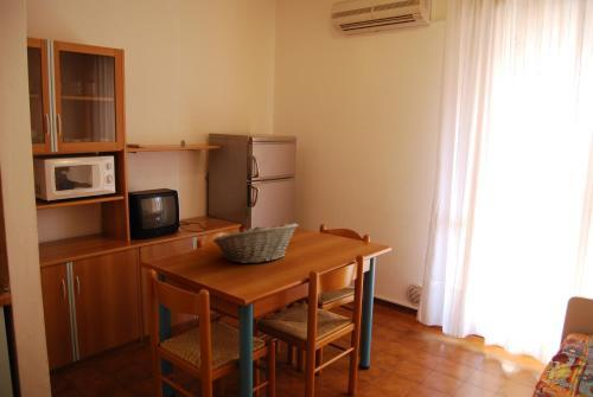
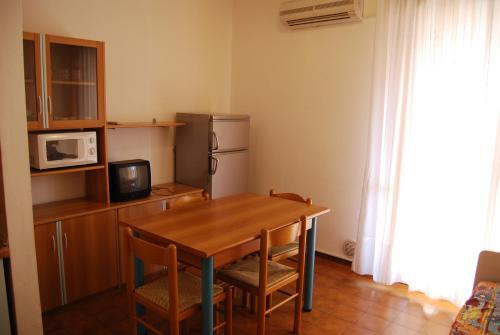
- fruit basket (256, 239)
